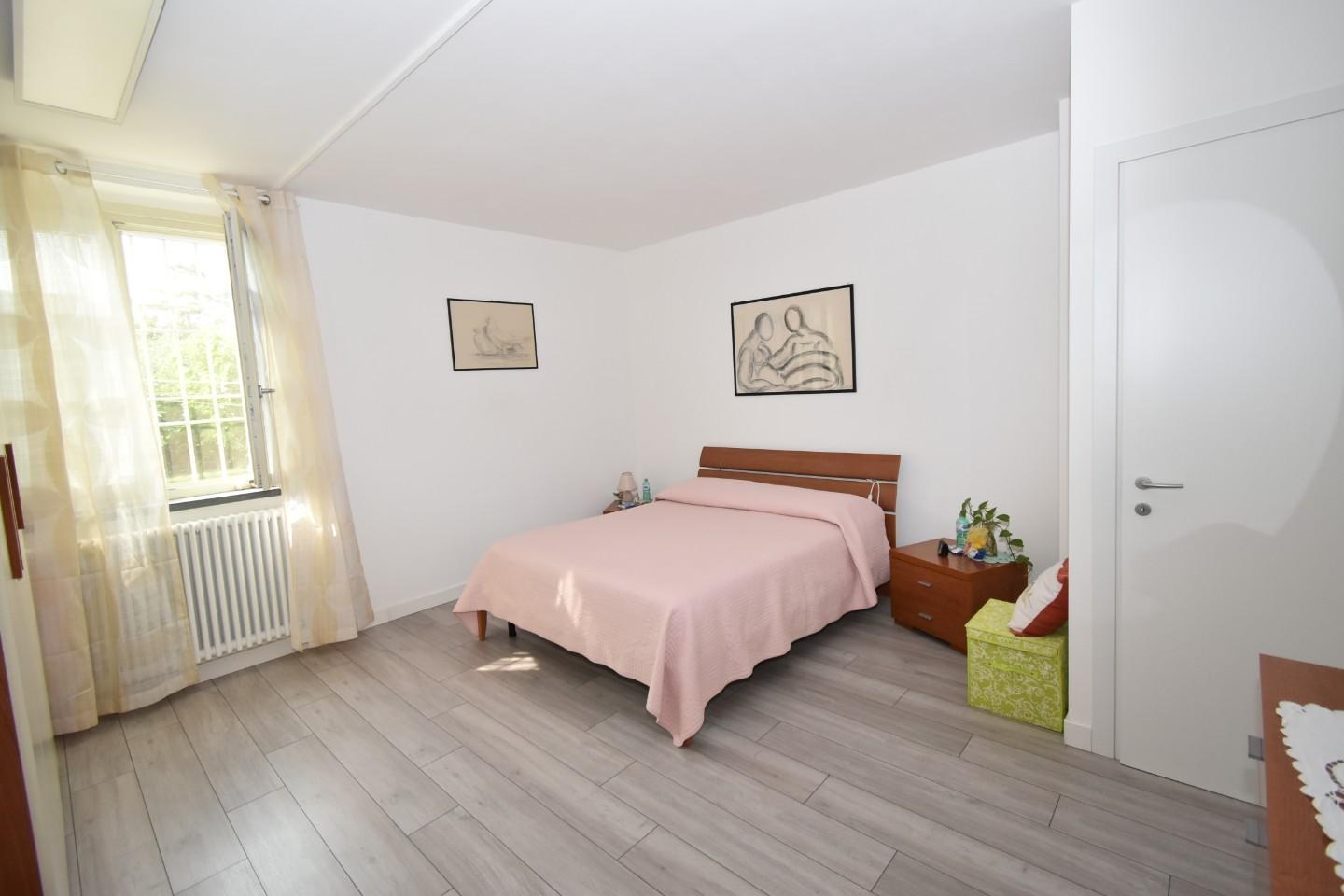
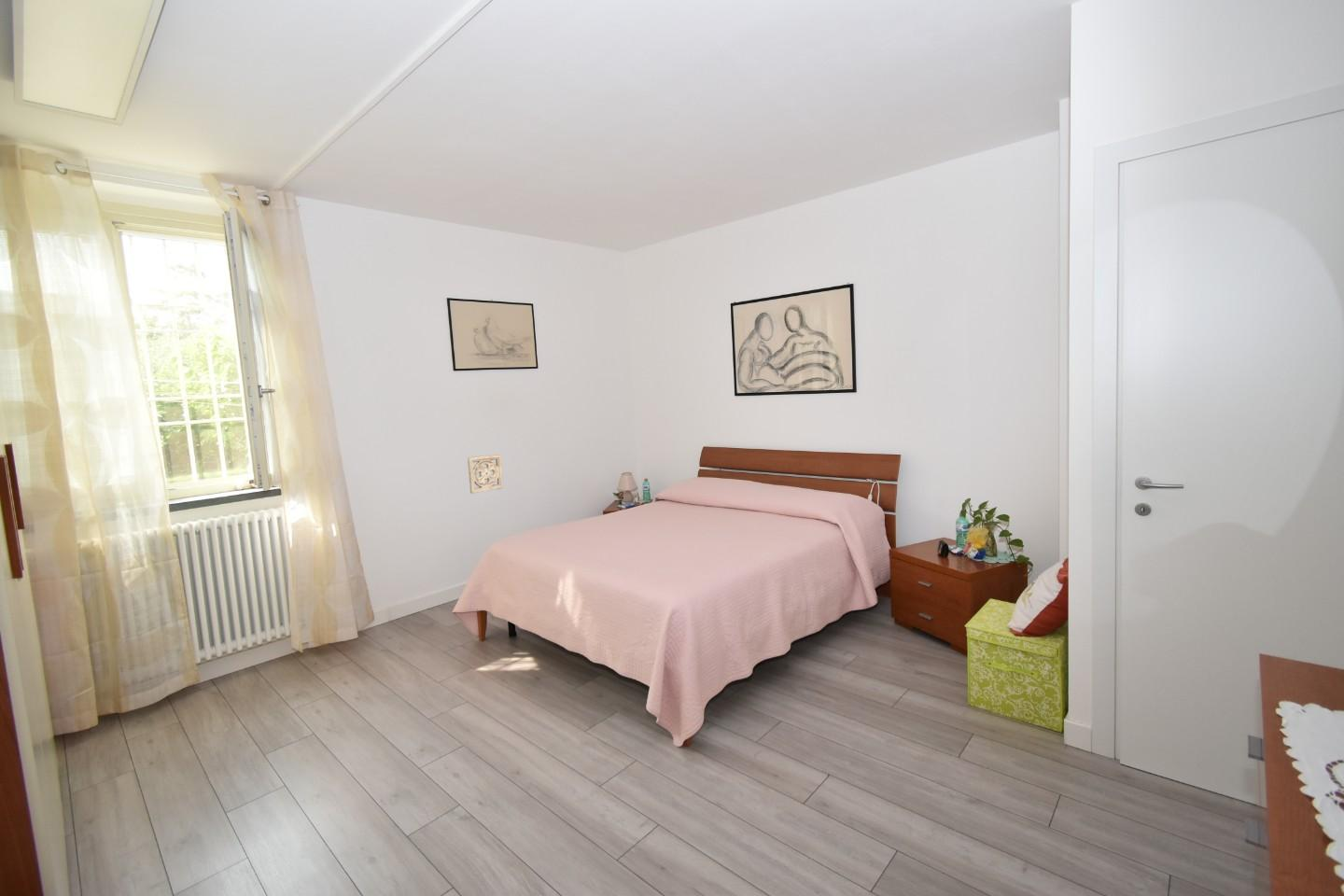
+ wall ornament (485, 472)
